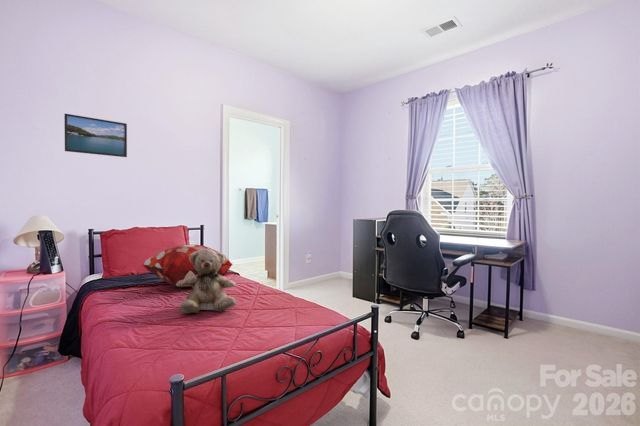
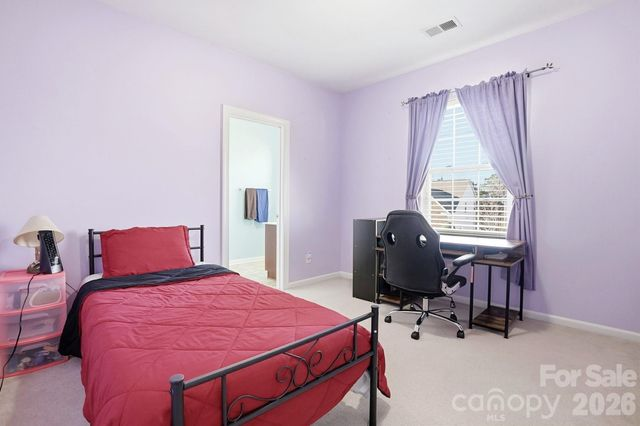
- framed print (97, 136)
- decorative pillow (188, 264)
- teddy bear (208, 280)
